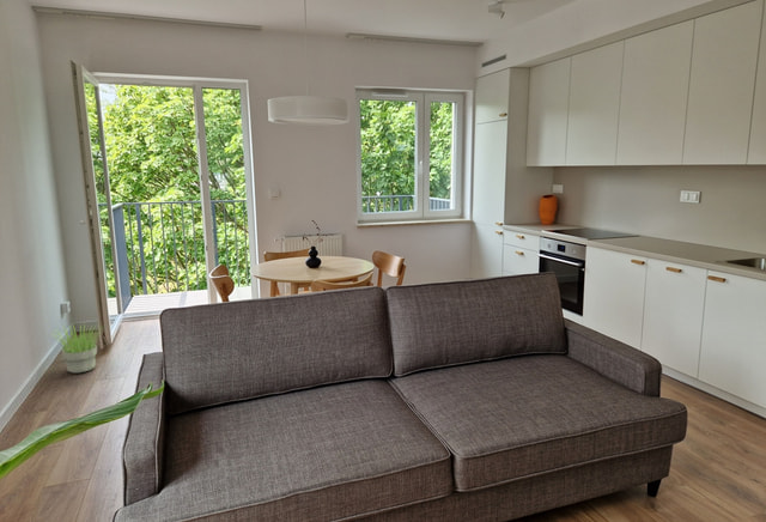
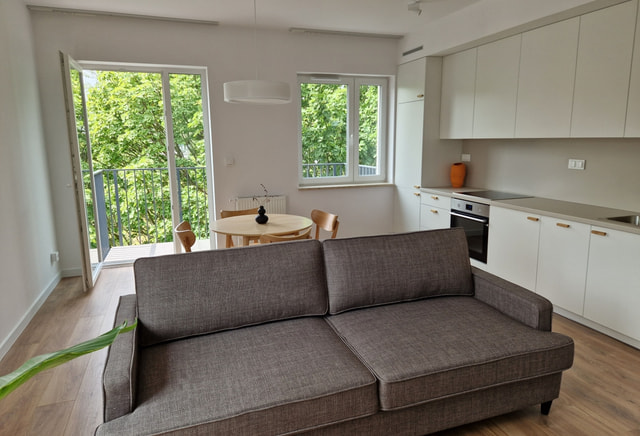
- potted plant (79, 348)
